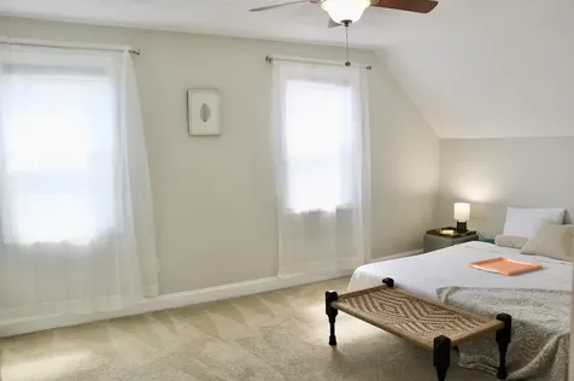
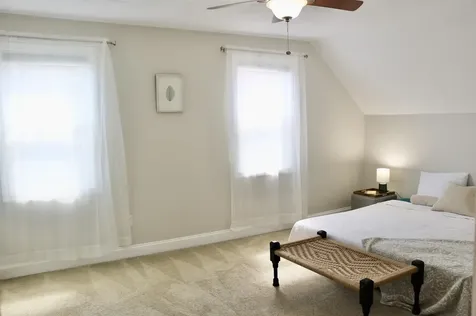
- serving tray (504, 265)
